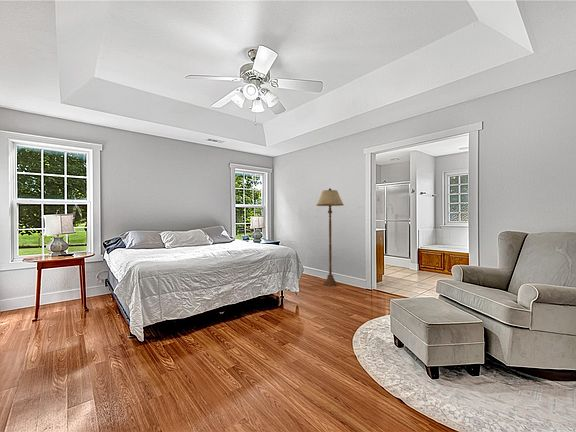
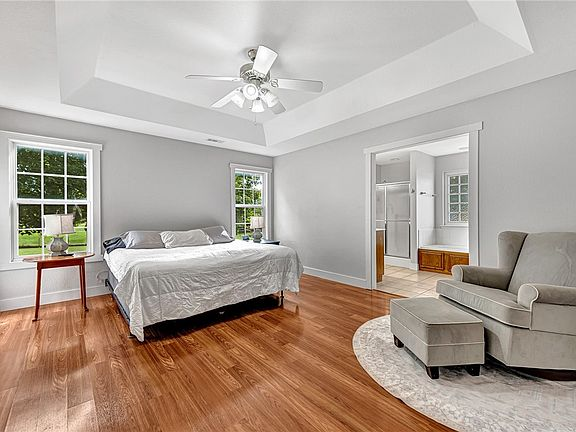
- floor lamp (330, 236)
